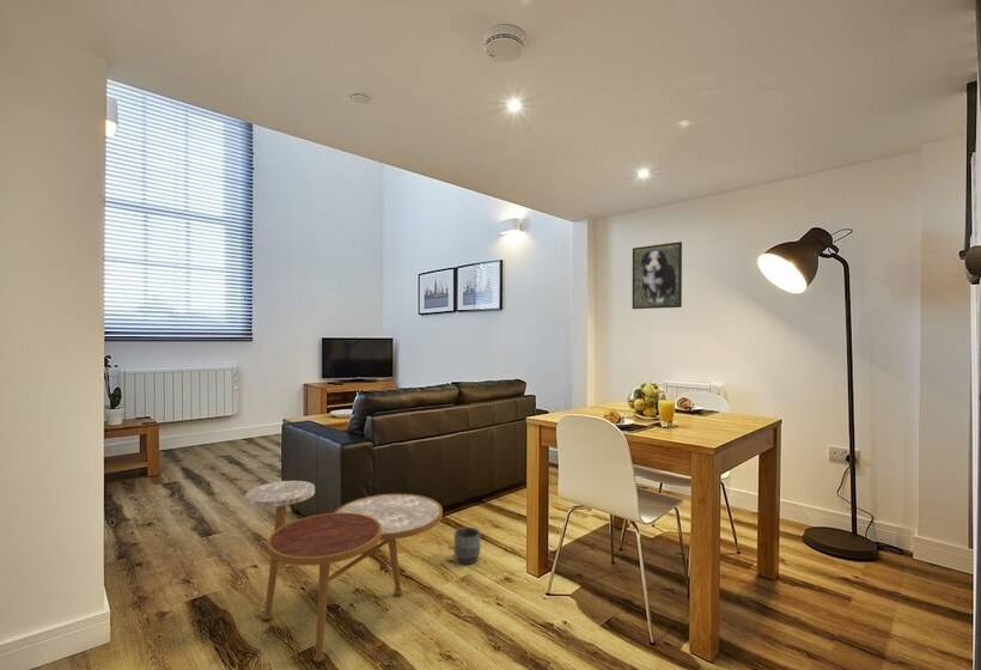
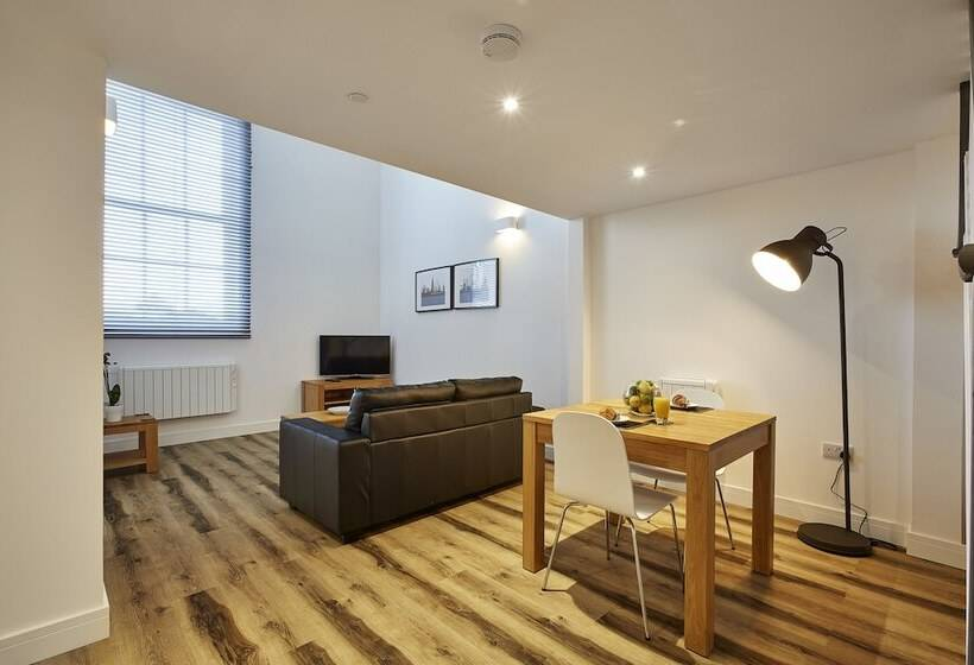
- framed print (656, 276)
- planter (467, 546)
- side table (340, 552)
